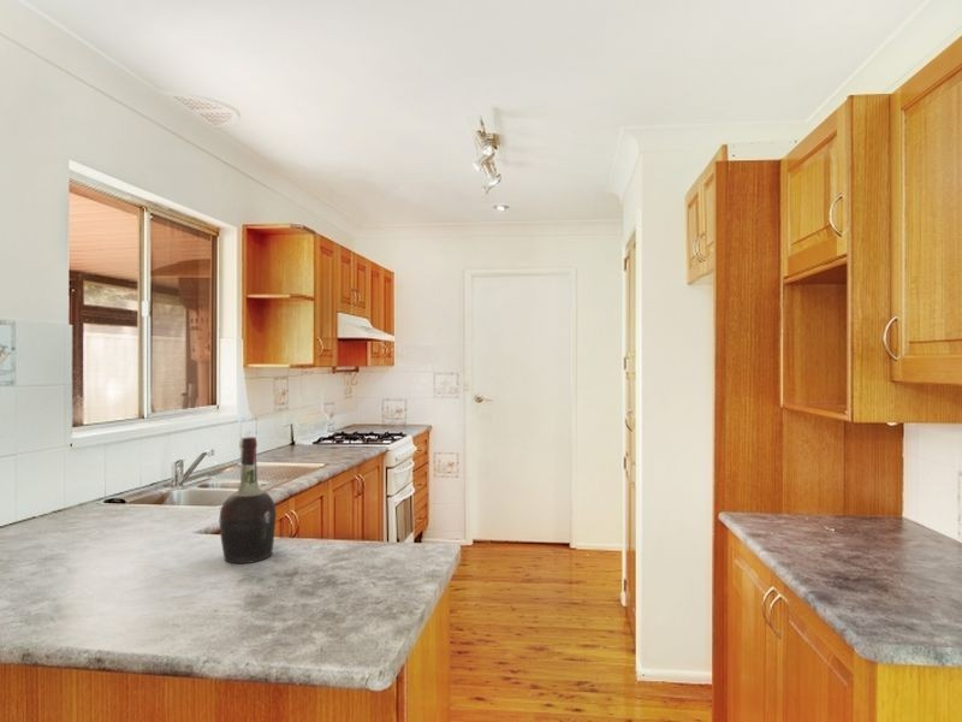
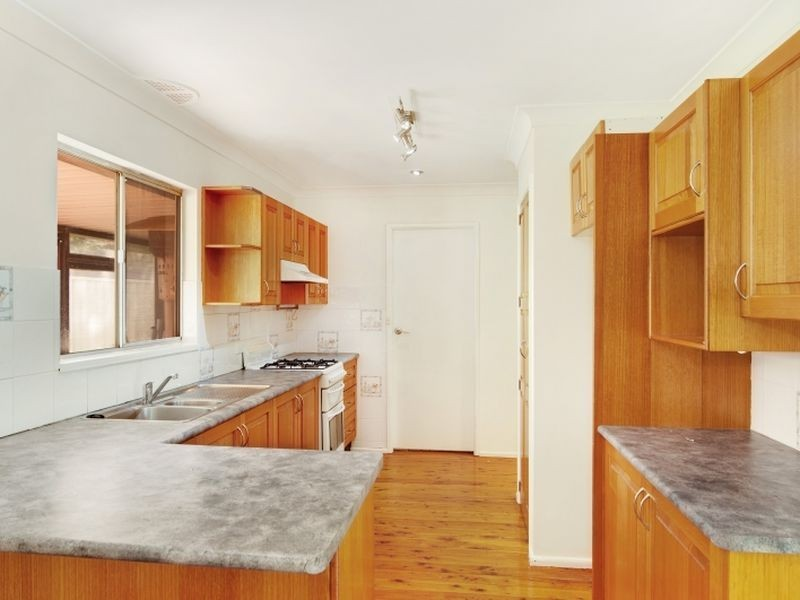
- cognac bottle (248, 496)
